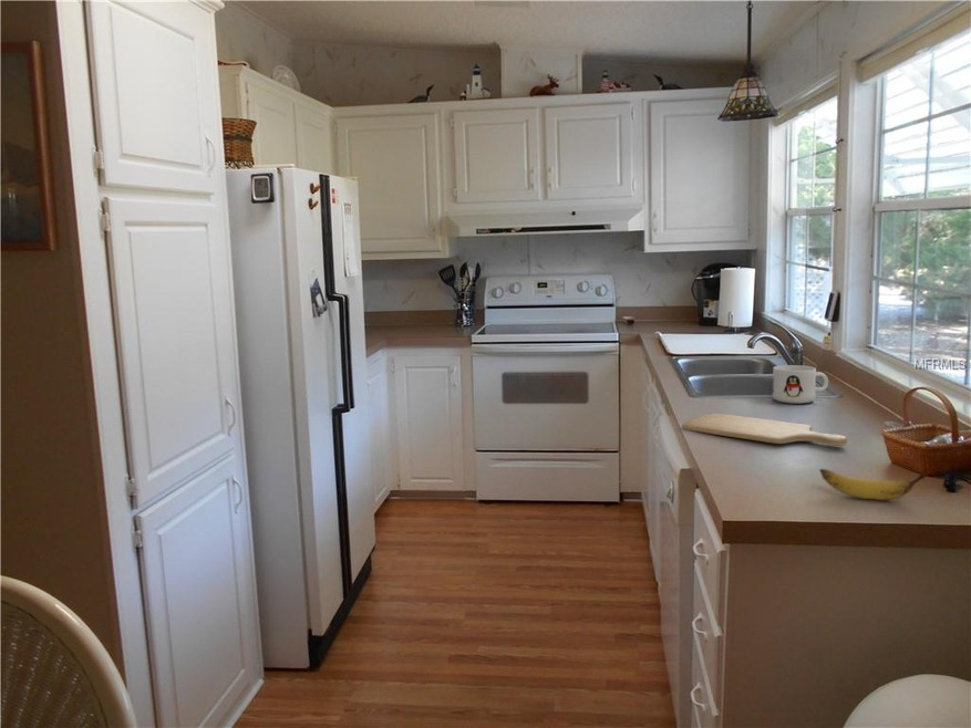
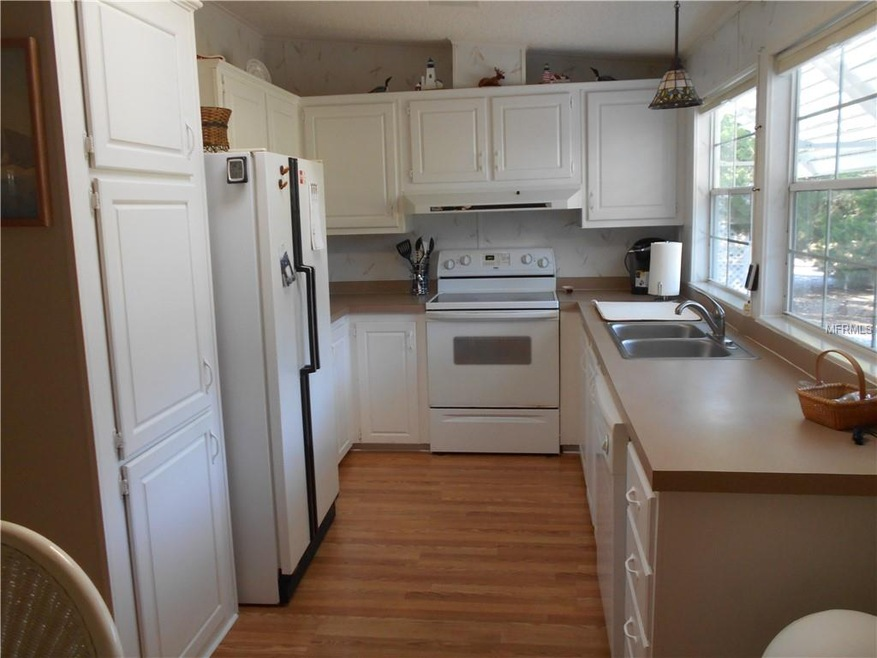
- chopping board (766, 429)
- banana (870, 485)
- mug (800, 383)
